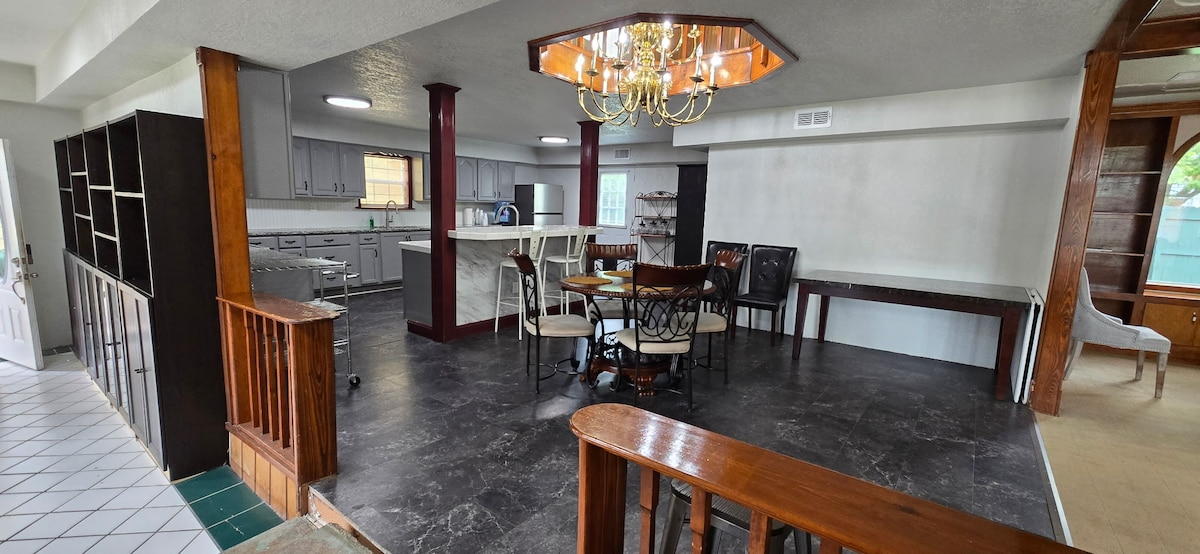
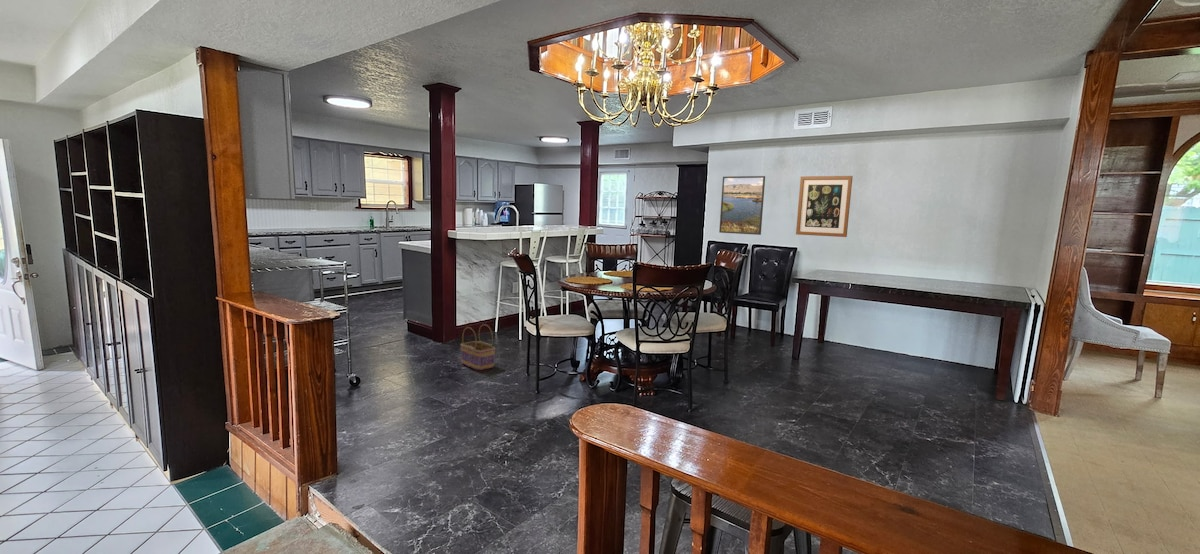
+ basket (477, 345)
+ wall art (823, 206)
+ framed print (741, 205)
